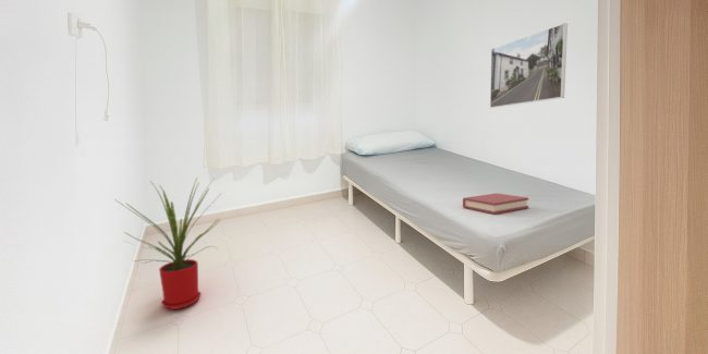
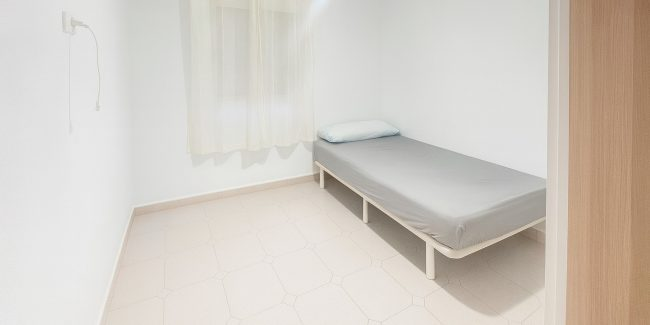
- hardback book (495, 203)
- house plant (174, 242)
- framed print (524, 70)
